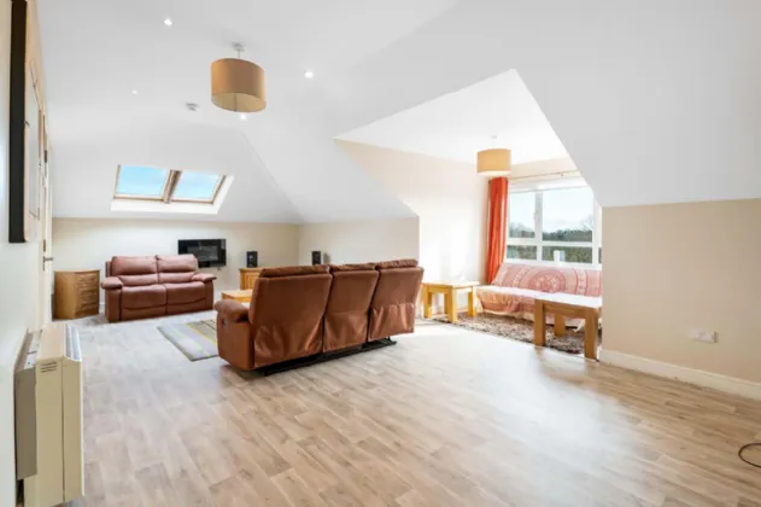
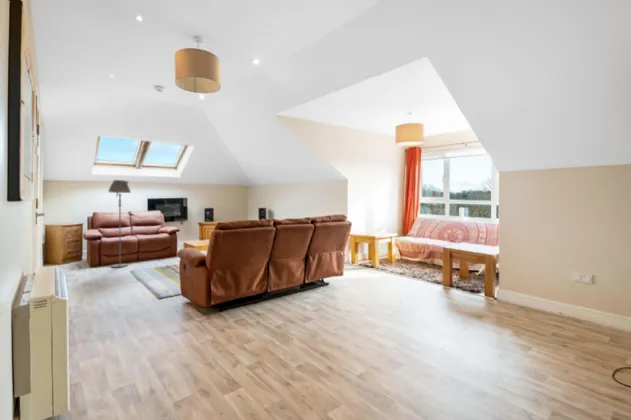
+ floor lamp (119, 223)
